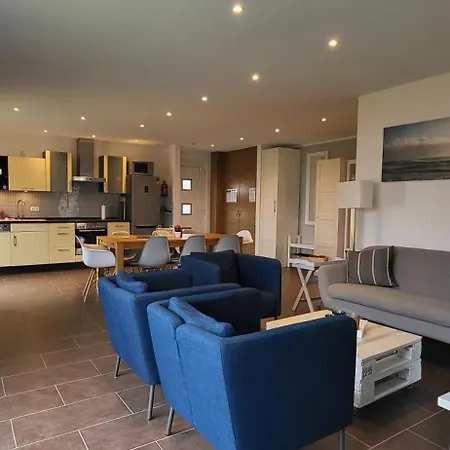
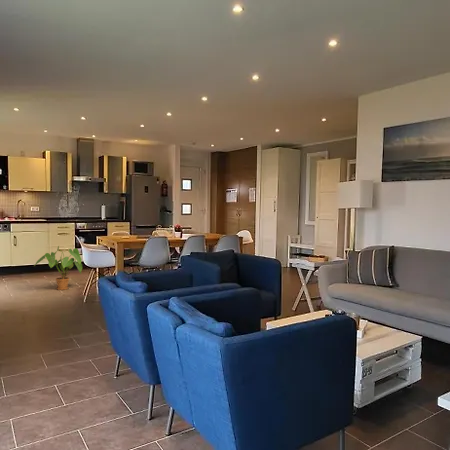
+ house plant (61, 267)
